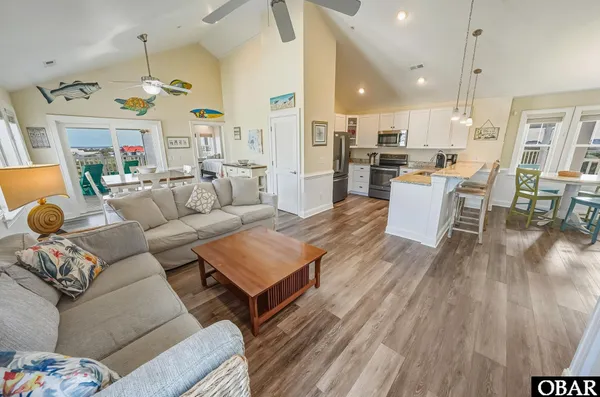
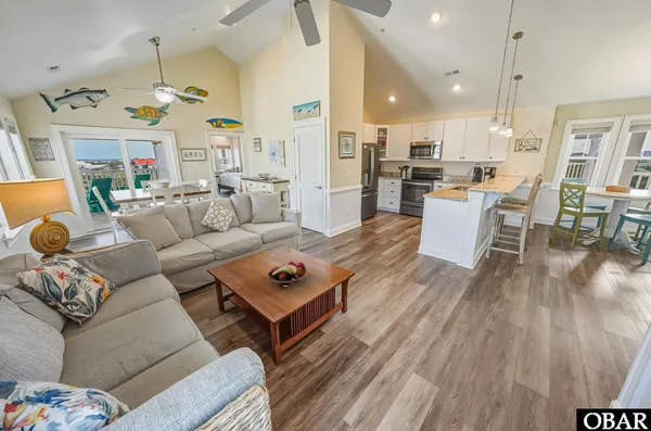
+ fruit basket (289, 271)
